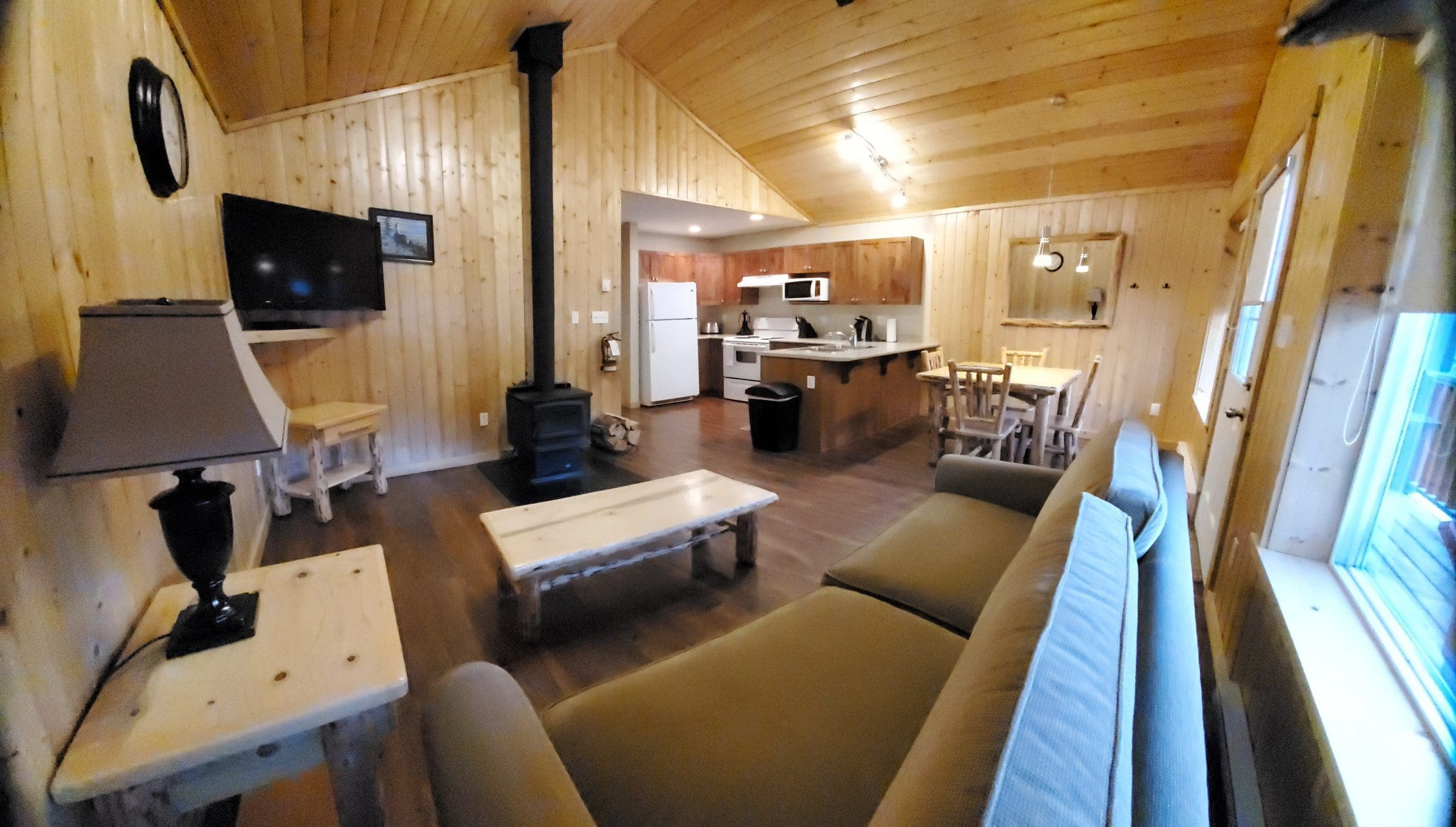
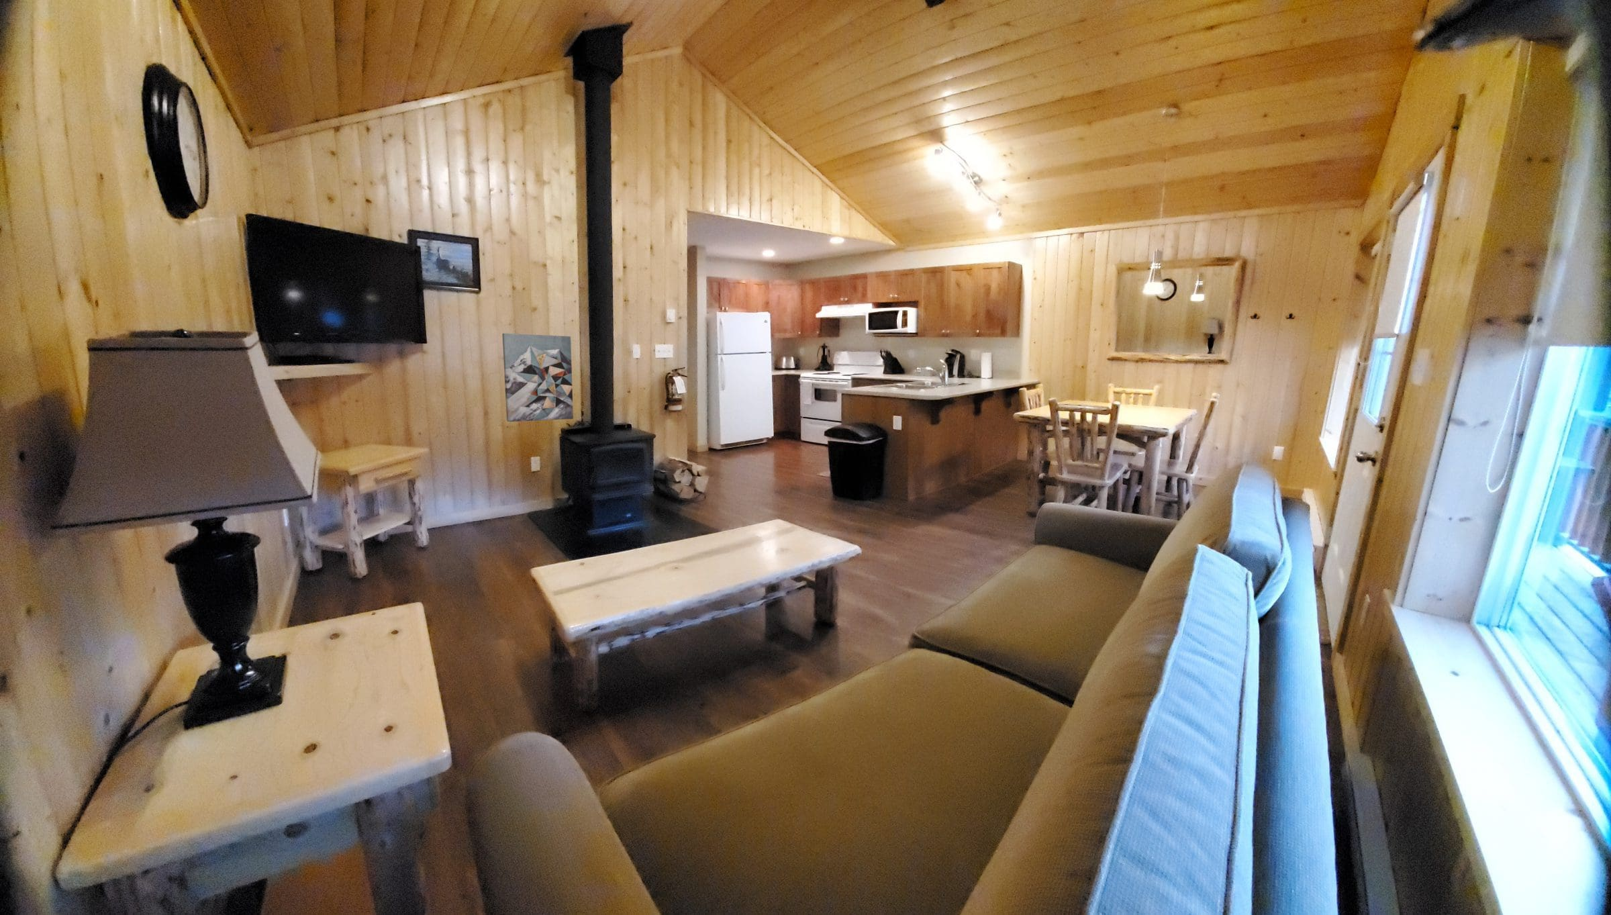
+ wall art (539, 378)
